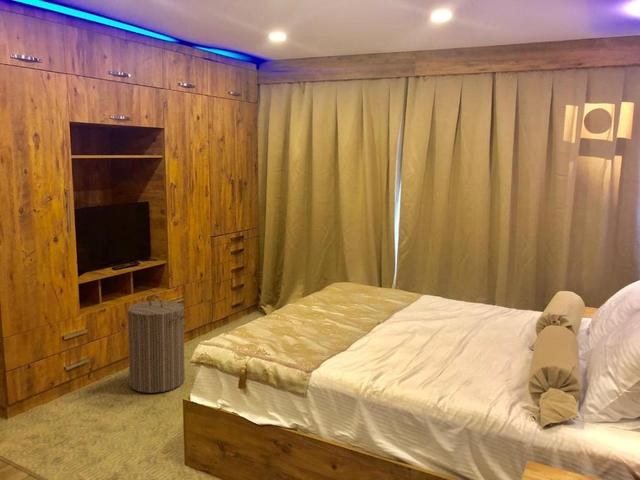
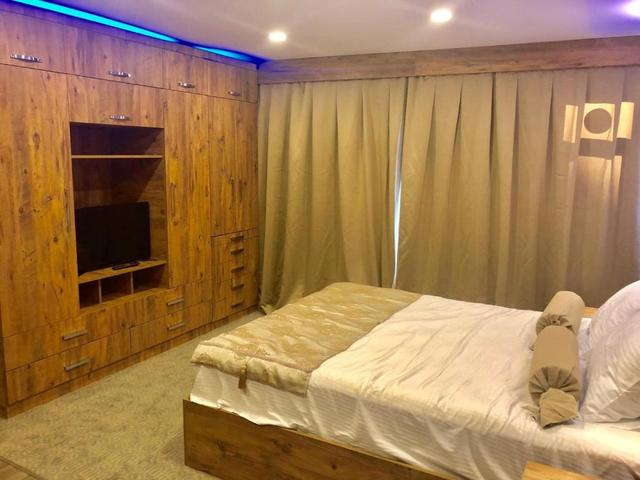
- laundry hamper (156, 339)
